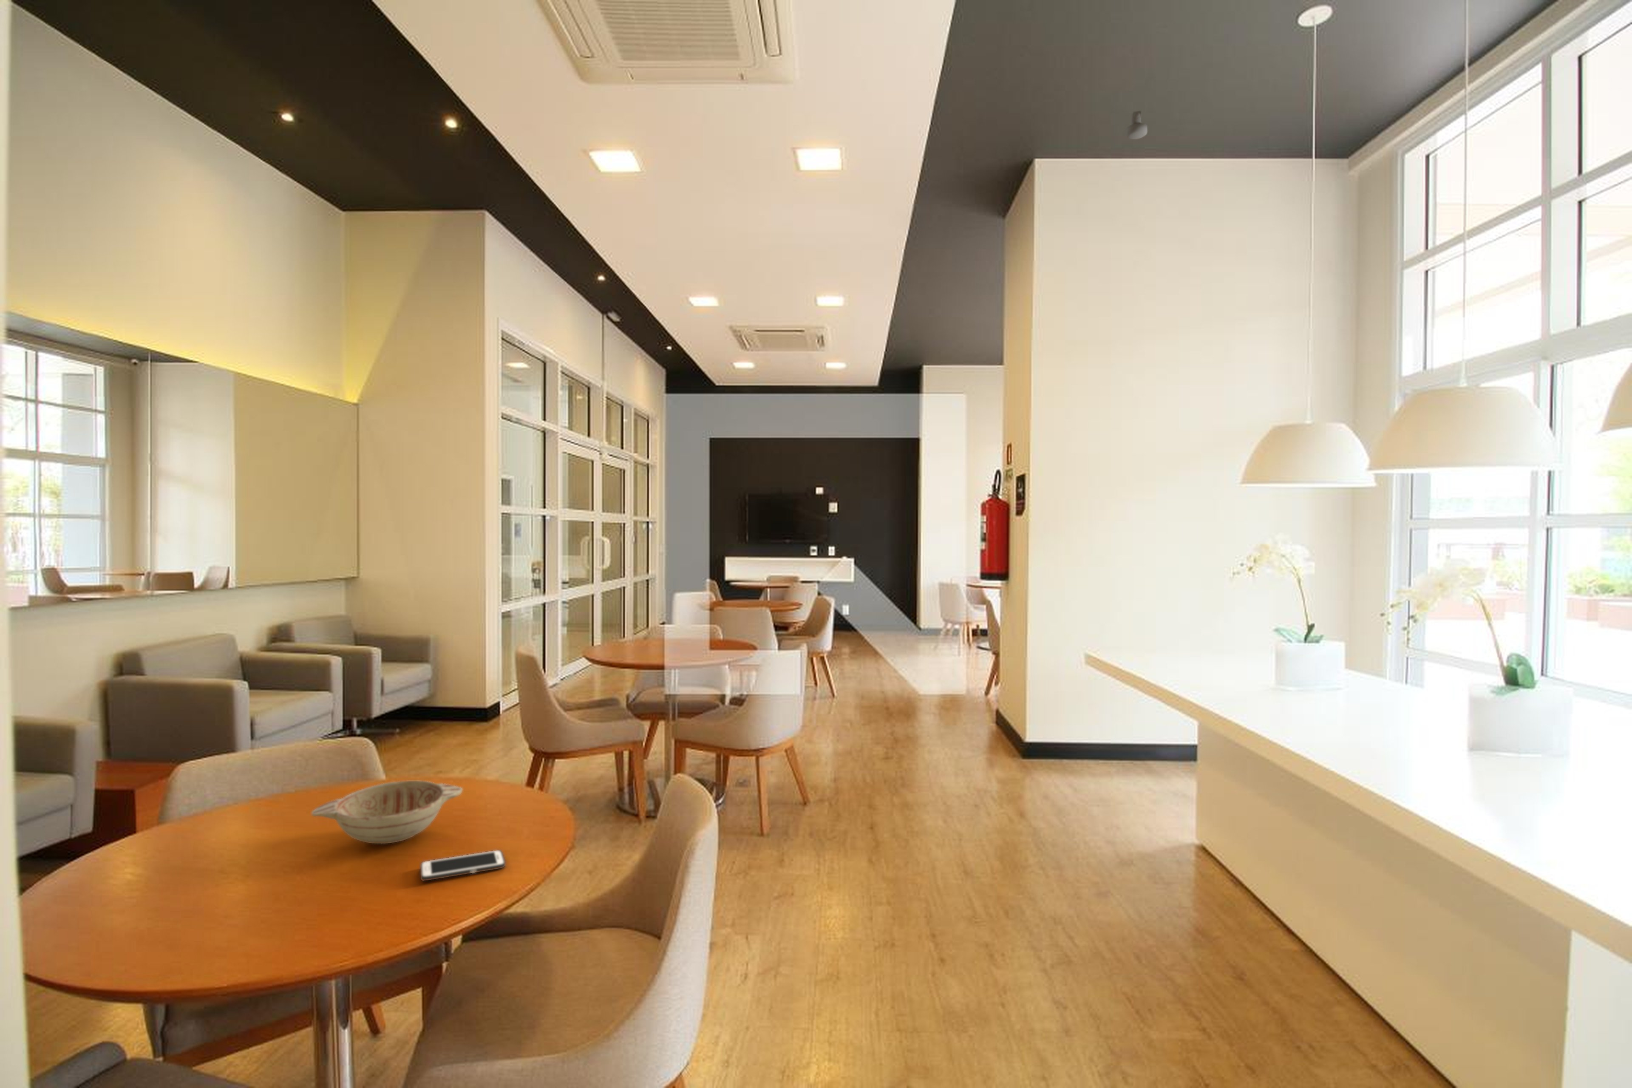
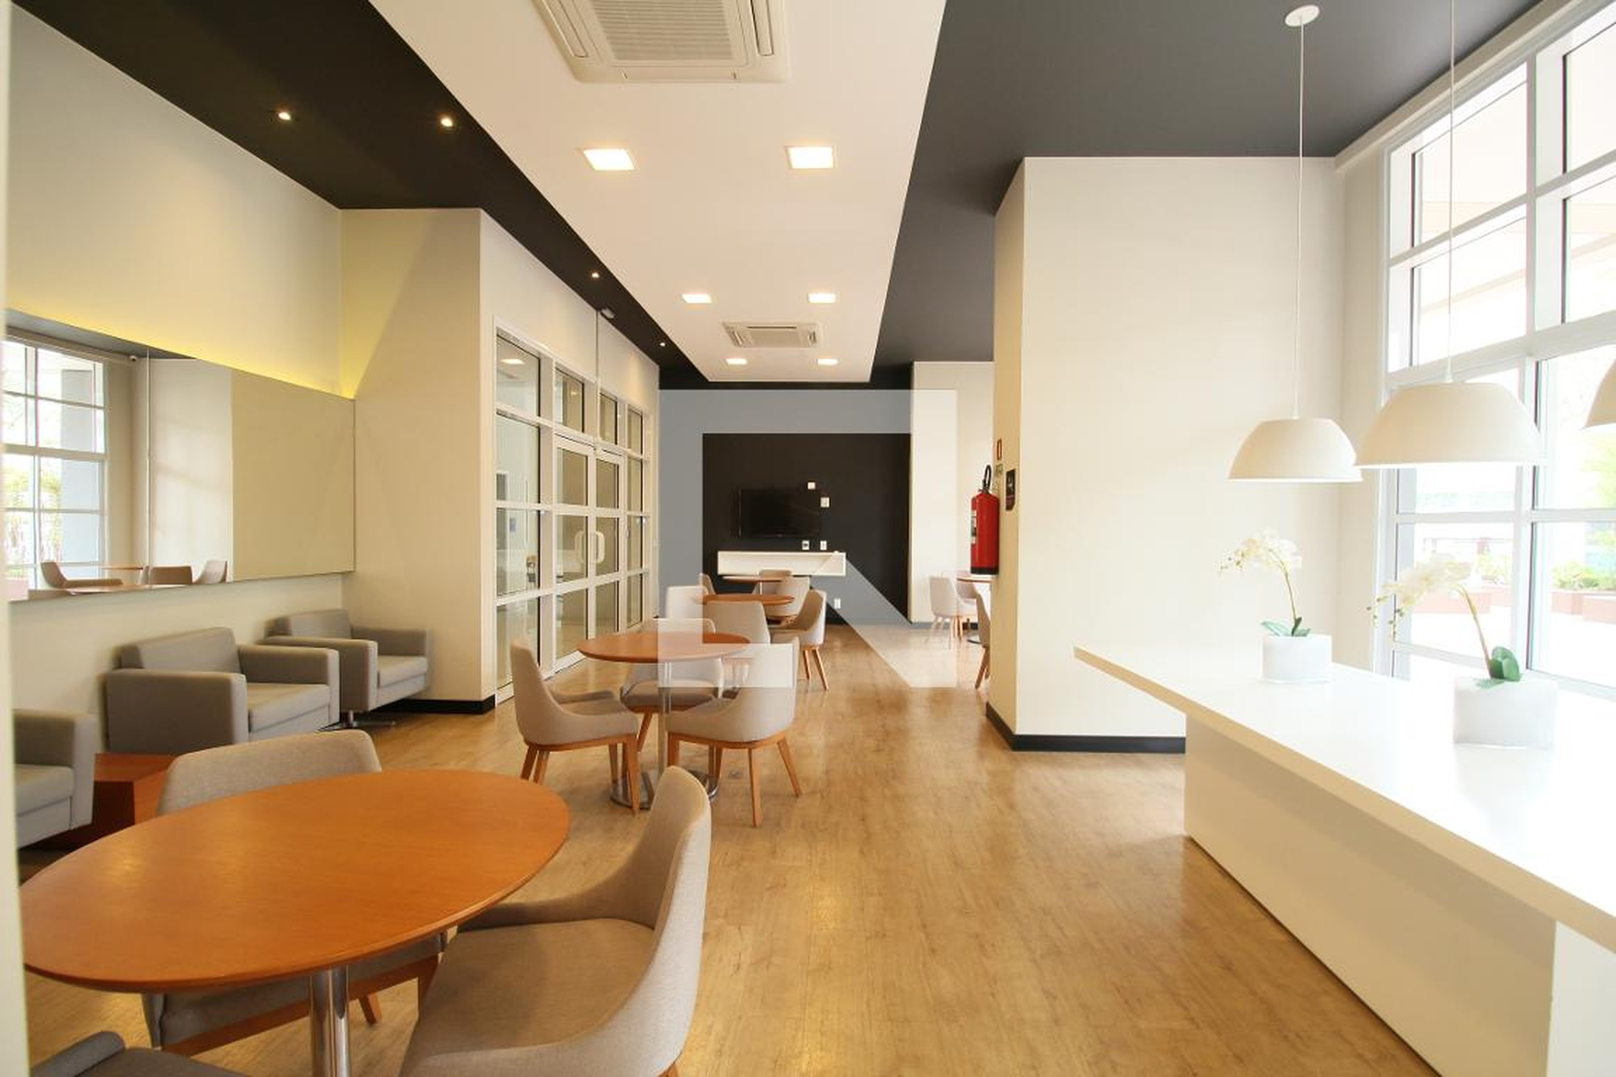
- cell phone (463, 865)
- security camera (1137, 124)
- decorative bowl (390, 816)
